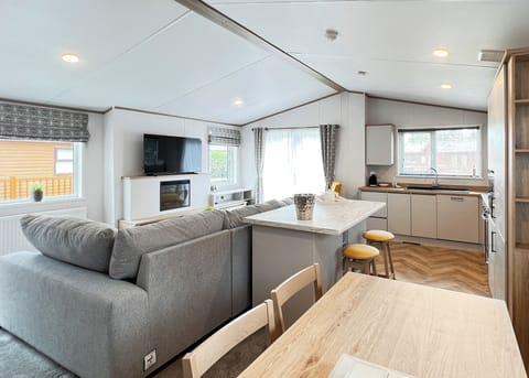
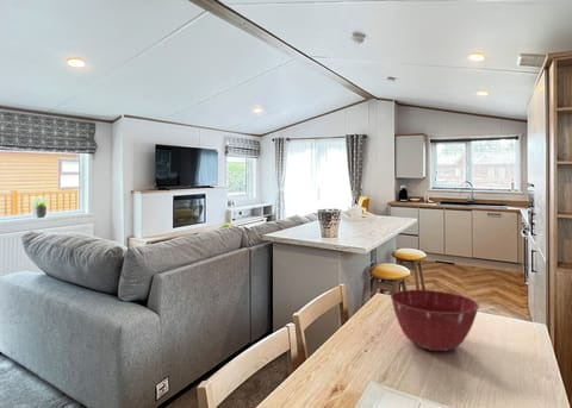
+ mixing bowl (433, 321)
